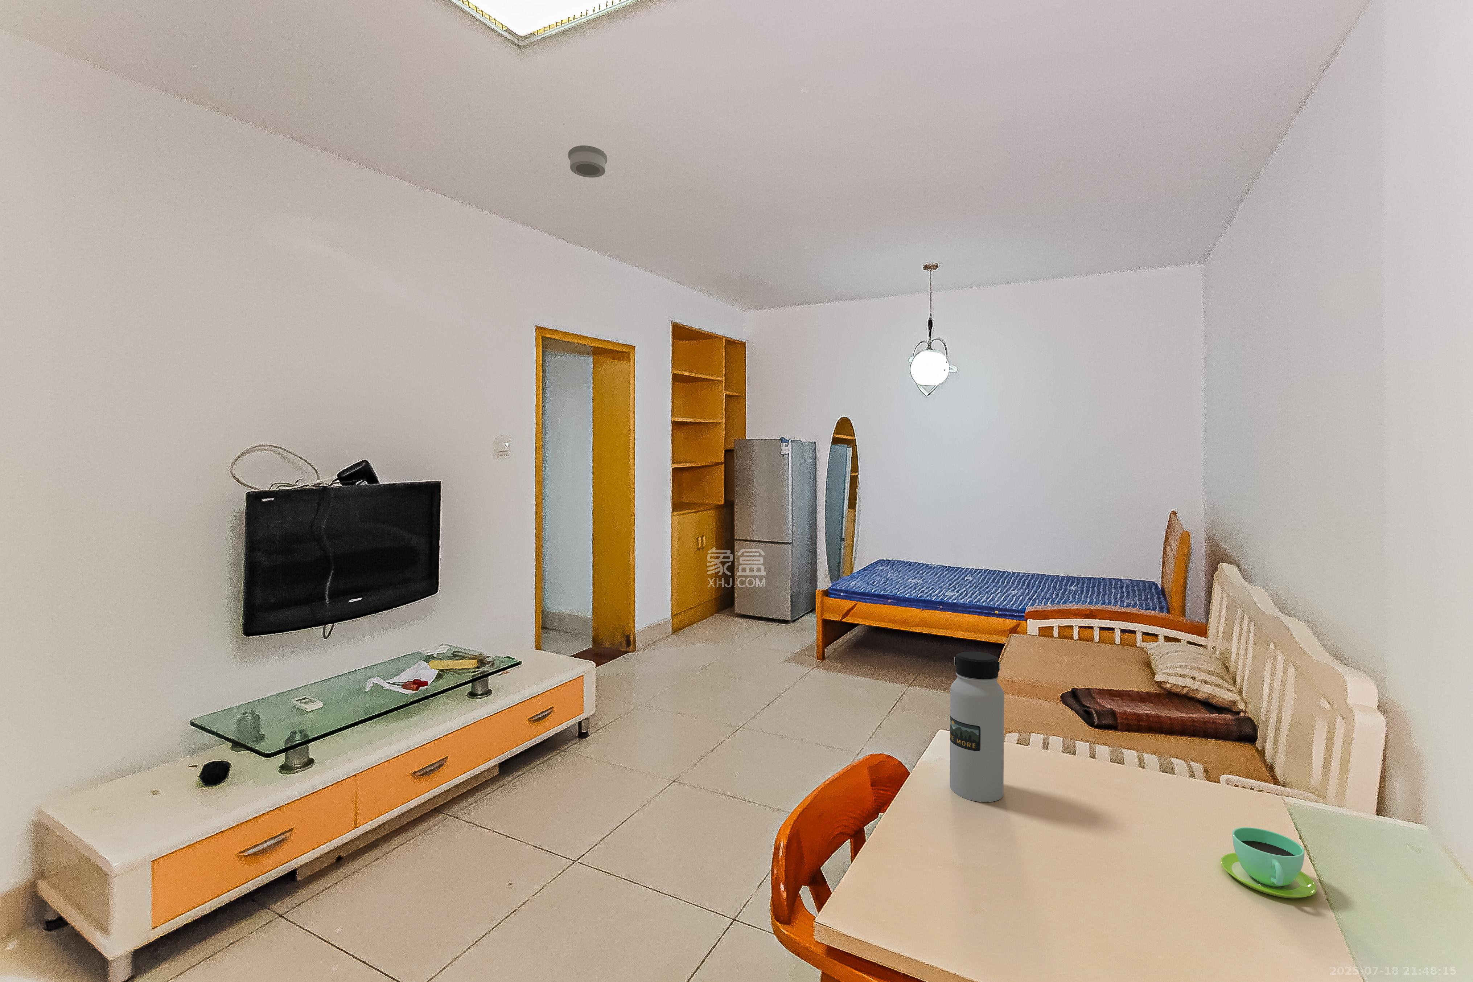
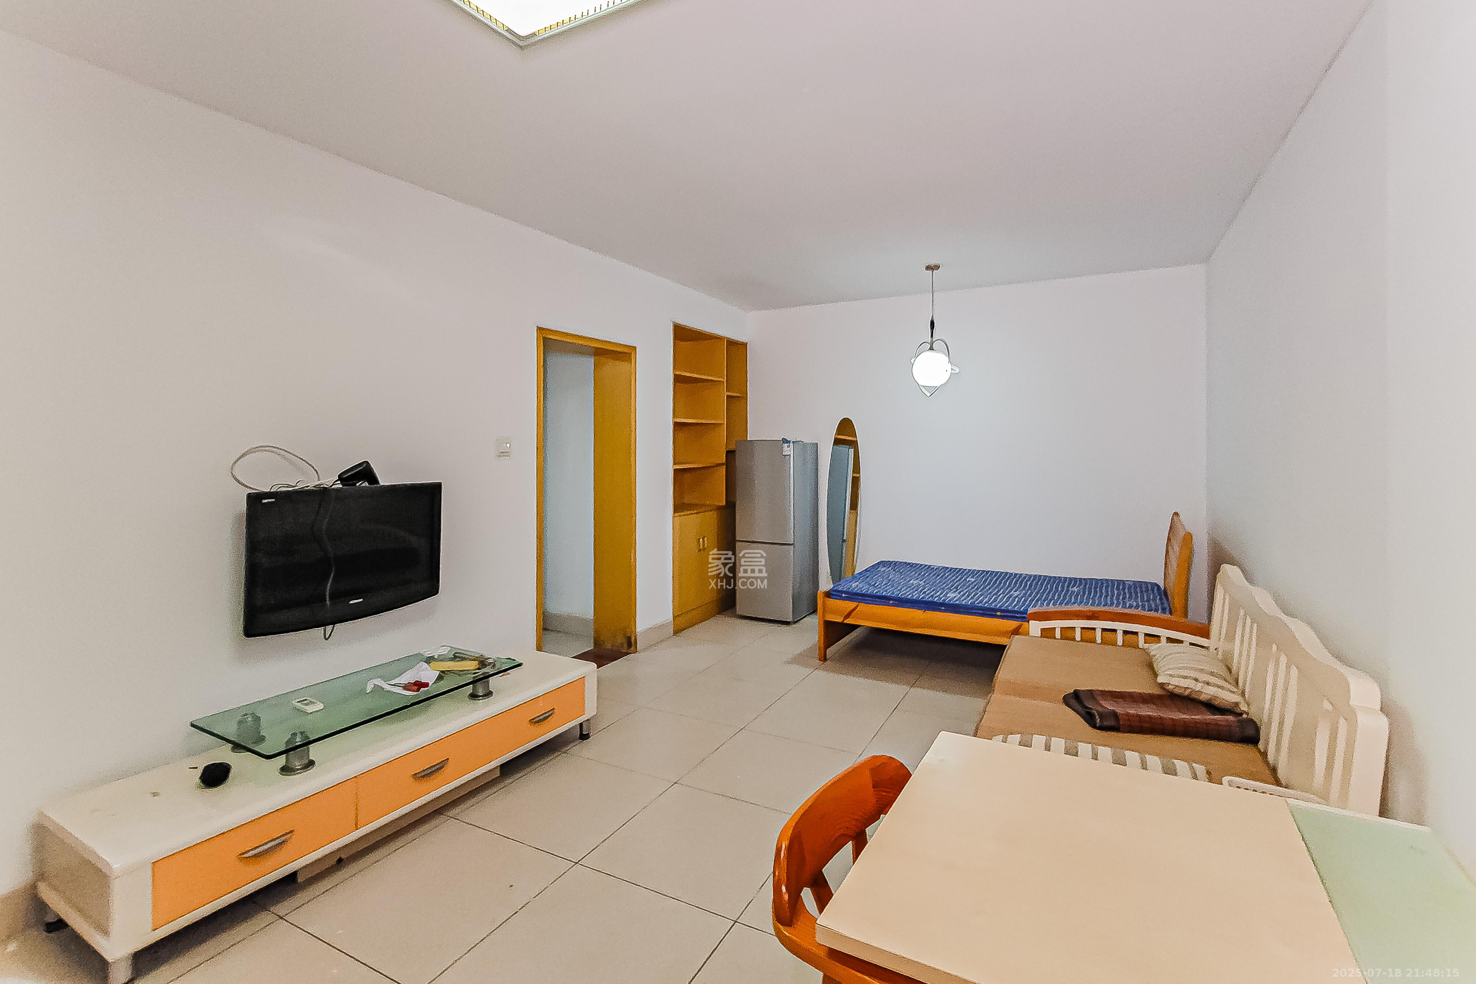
- smoke detector (587, 160)
- cup (1267, 861)
- water bottle (977, 723)
